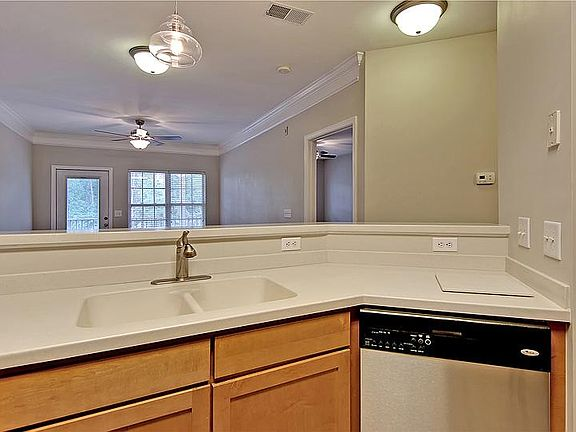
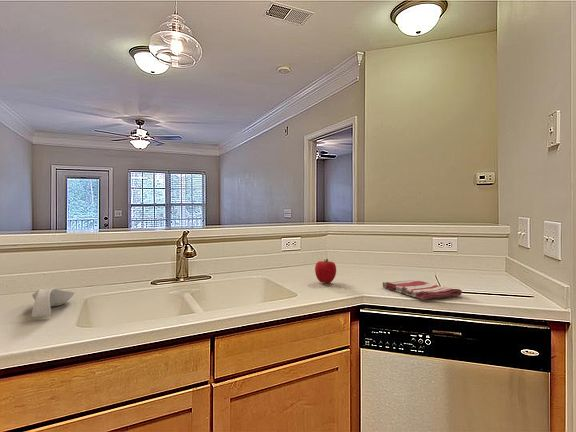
+ spoon rest (50, 297)
+ dish towel (419, 287)
+ fruit (325, 270)
